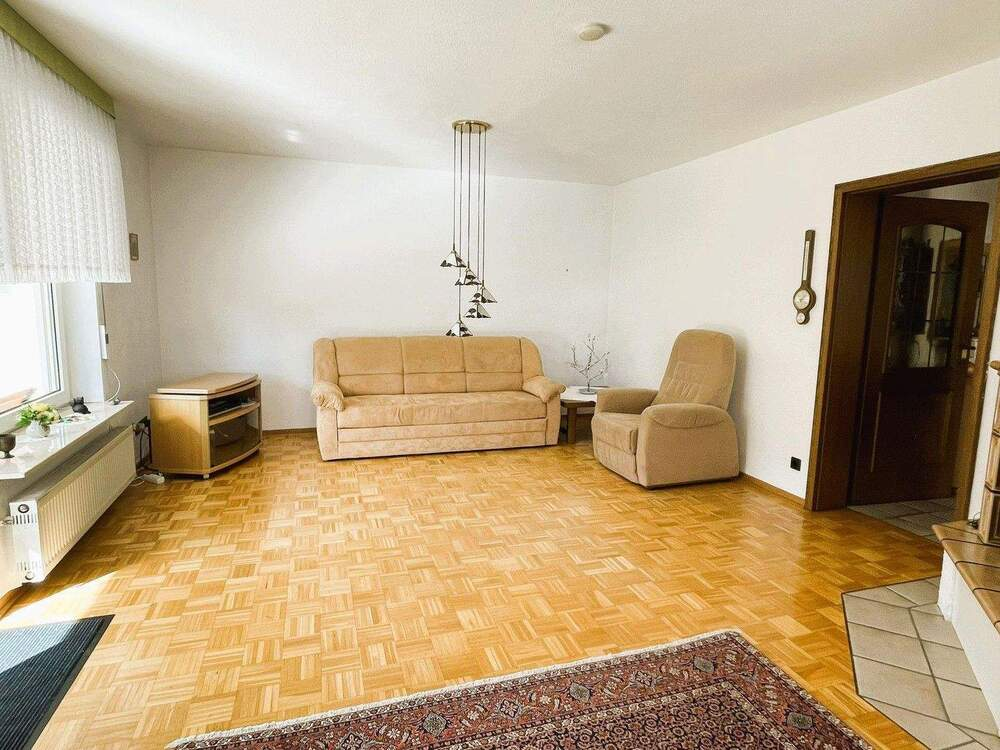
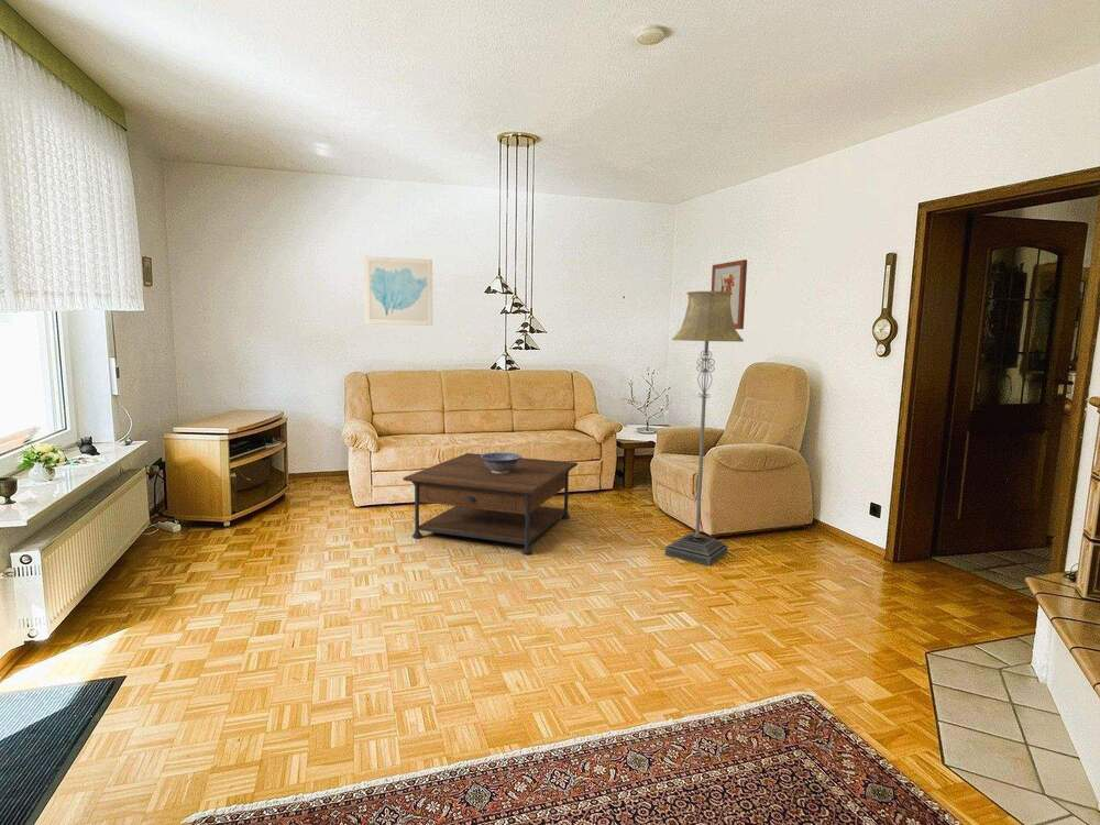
+ wall art (398, 292)
+ floor lamp (703, 426)
+ coffee table (495, 497)
+ decorative bowl (499, 463)
+ wall art (730, 296)
